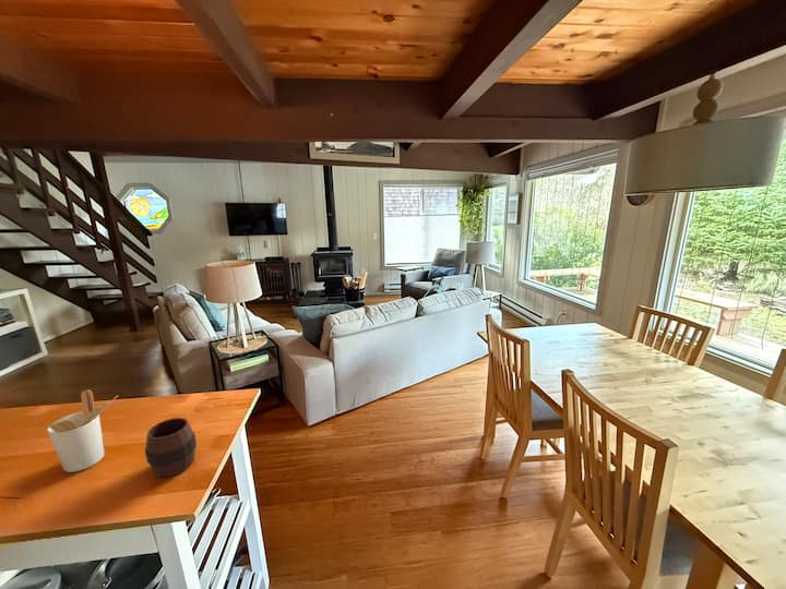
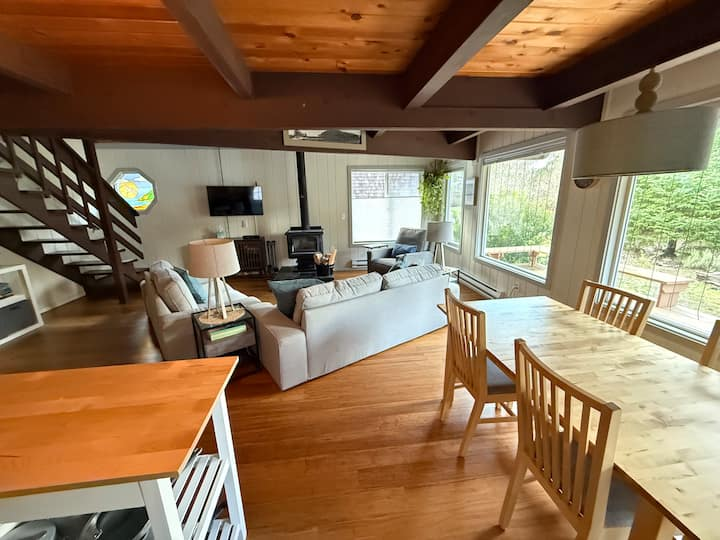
- utensil holder (87, 430)
- cup (171, 446)
